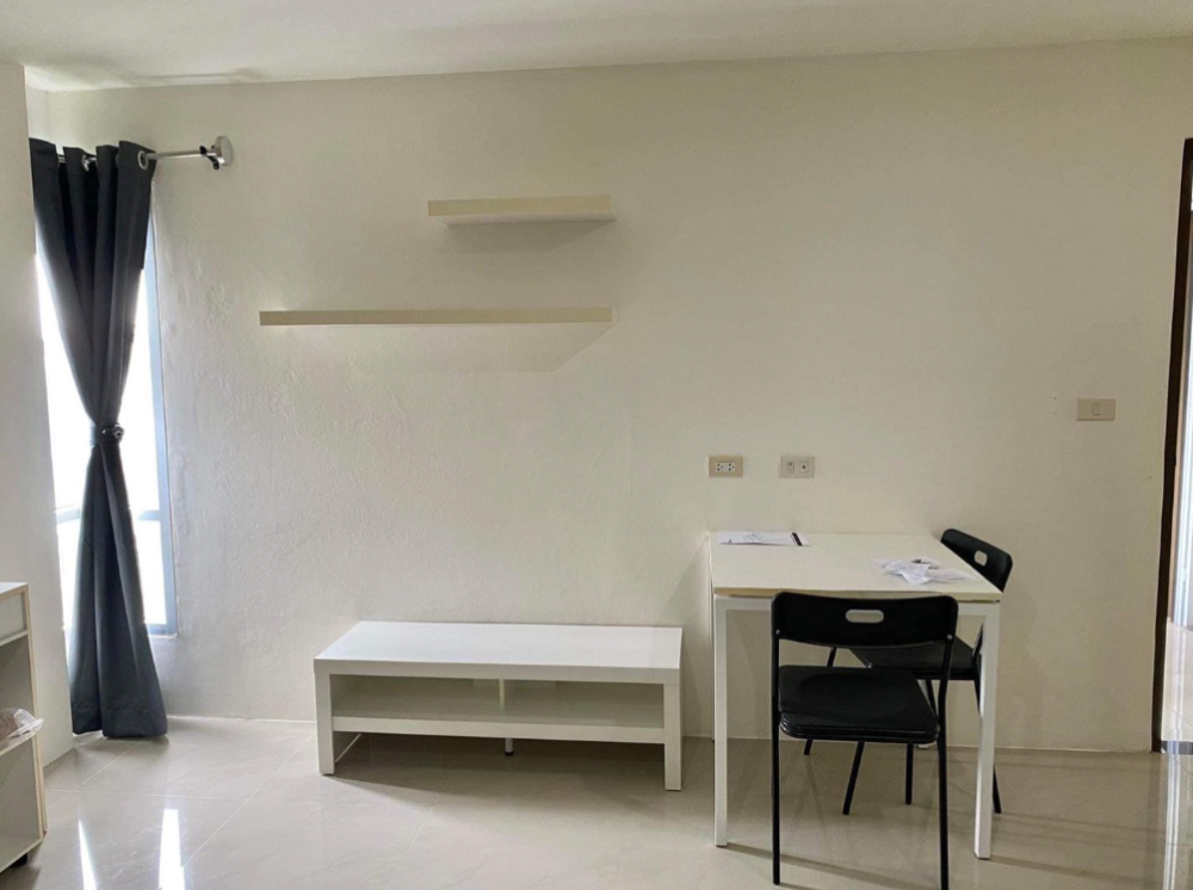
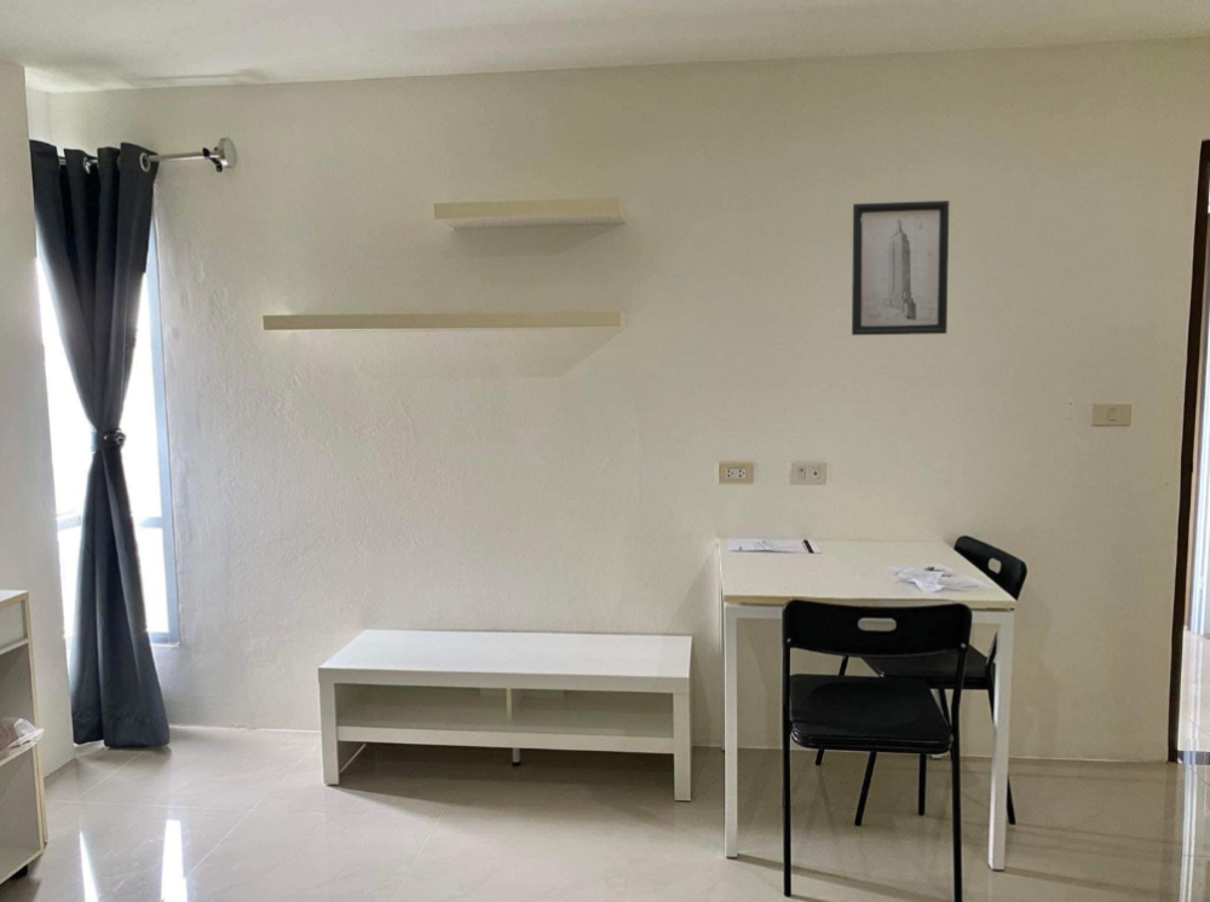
+ wall art (899, 268)
